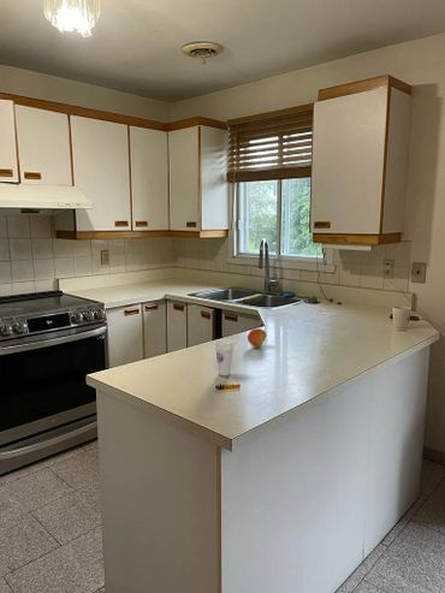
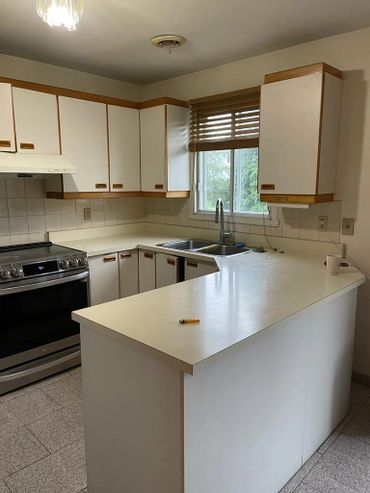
- fruit (256, 337)
- cup (224, 357)
